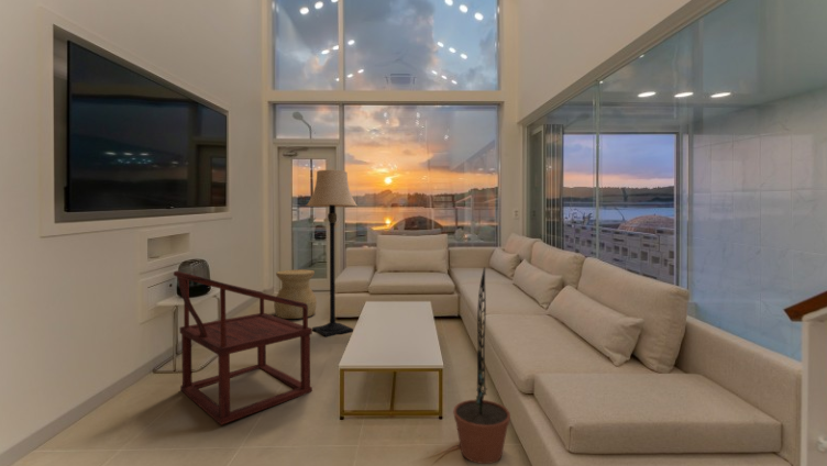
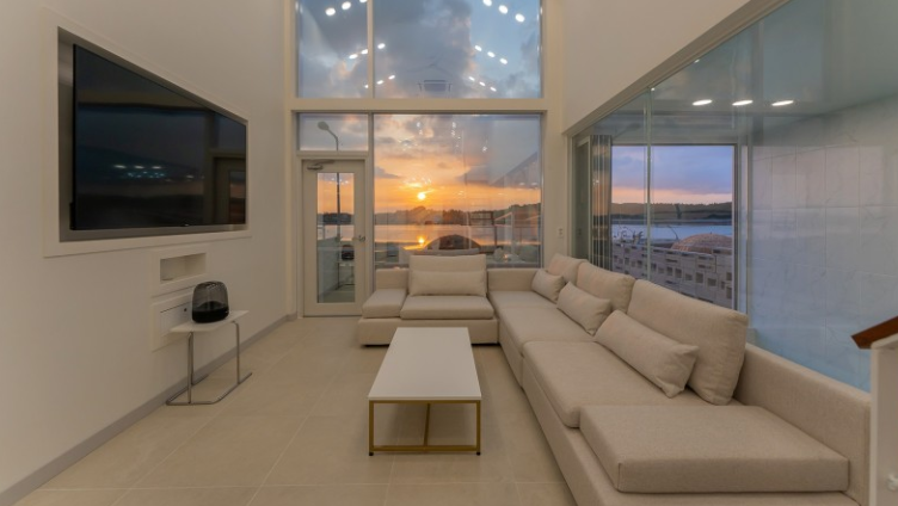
- lamp (332, 251)
- decorative plant (482, 358)
- side table (296, 292)
- armchair (236, 330)
